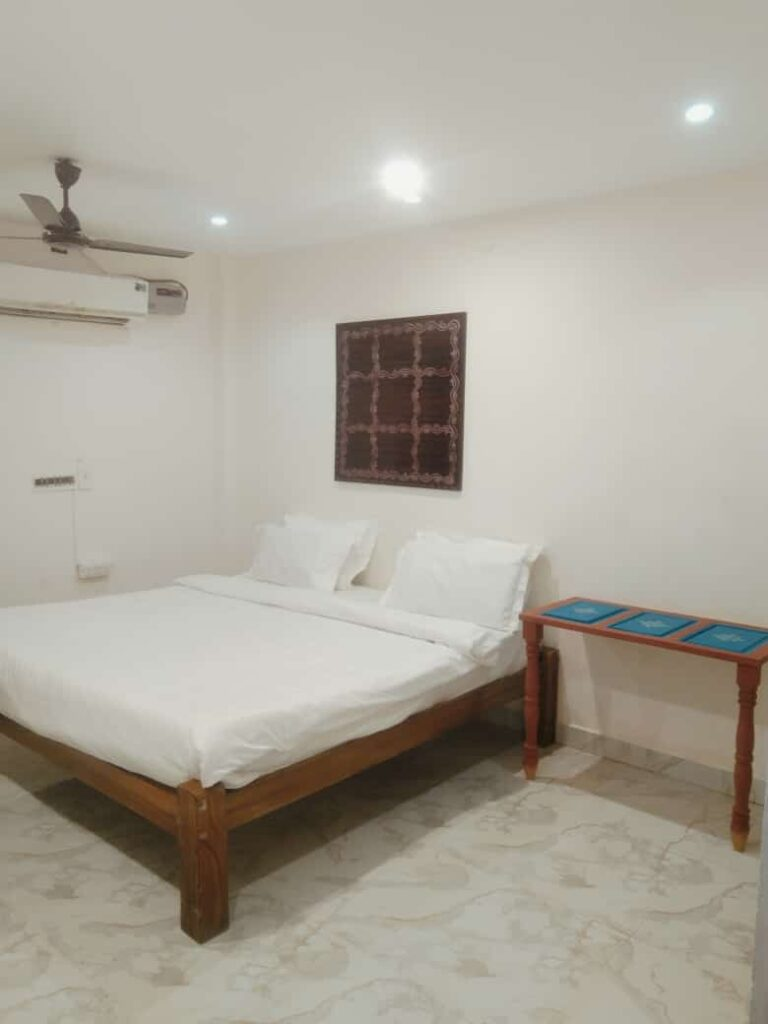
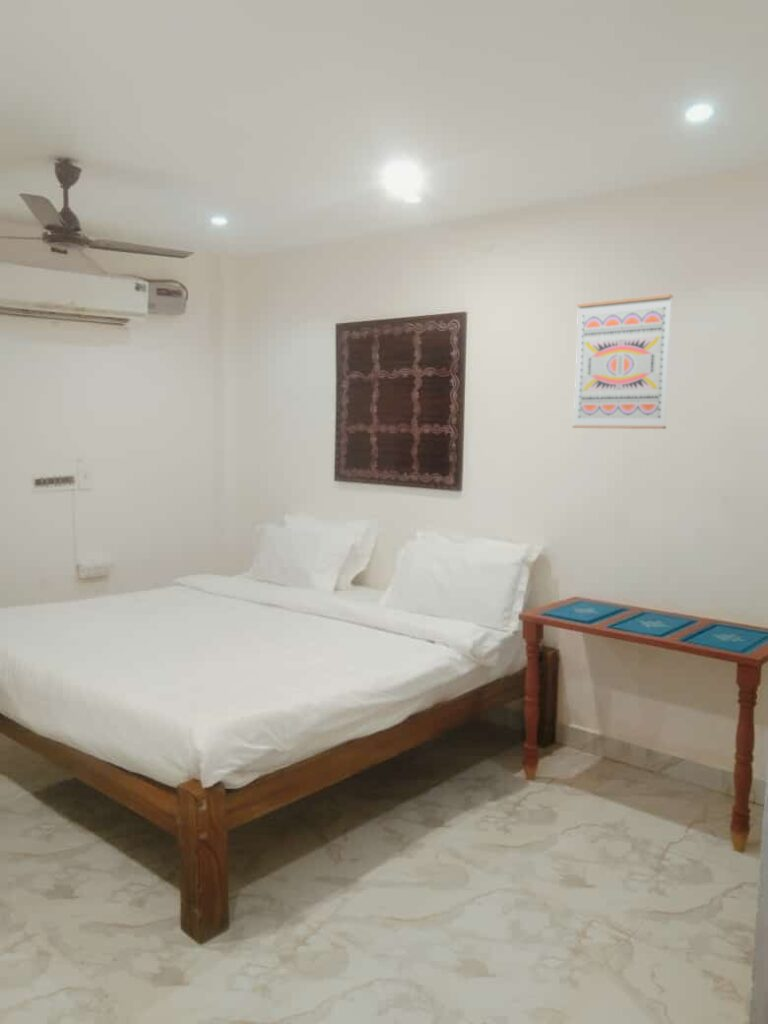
+ wall art (620, 364)
